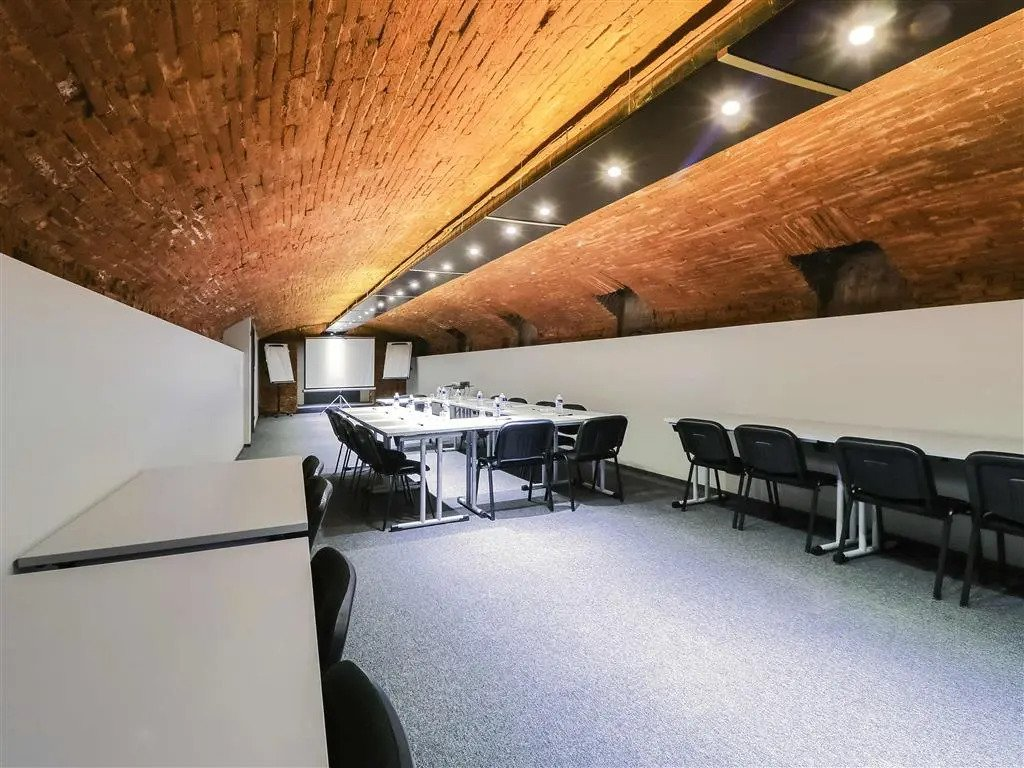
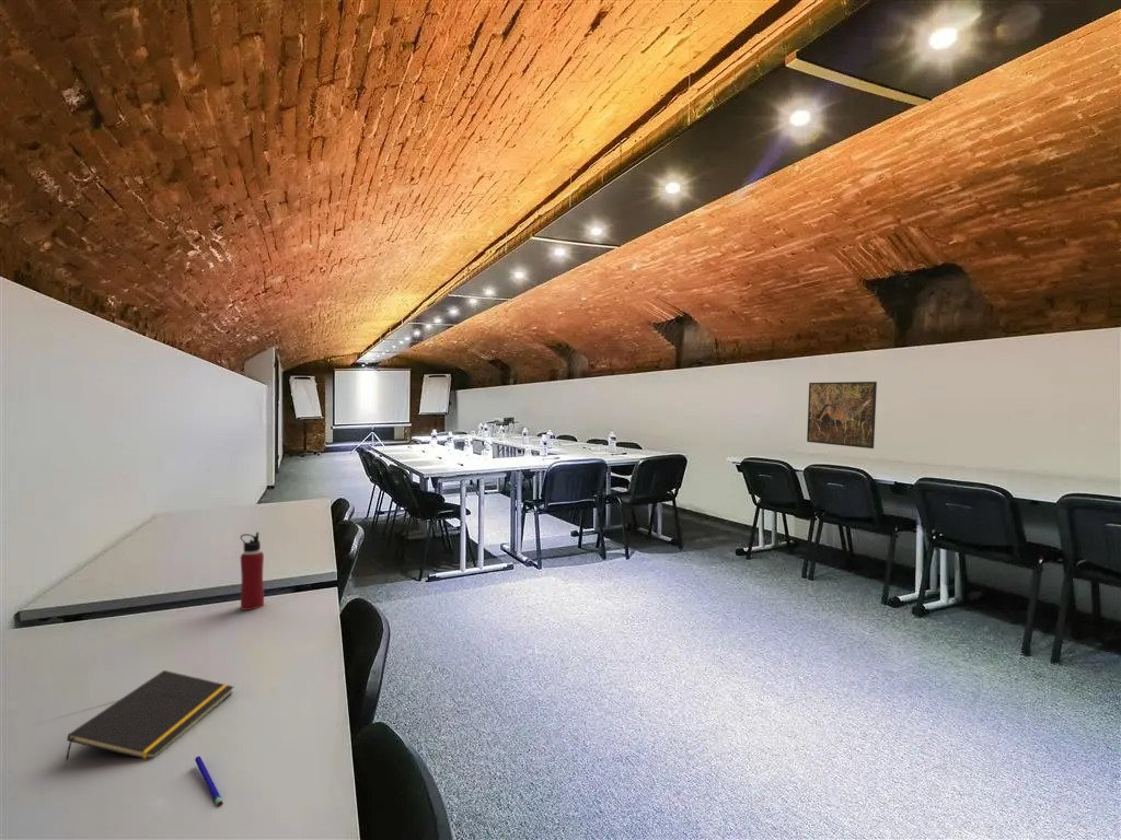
+ notepad (159, 711)
+ water bottle (252, 570)
+ pen (208, 780)
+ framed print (839, 413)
